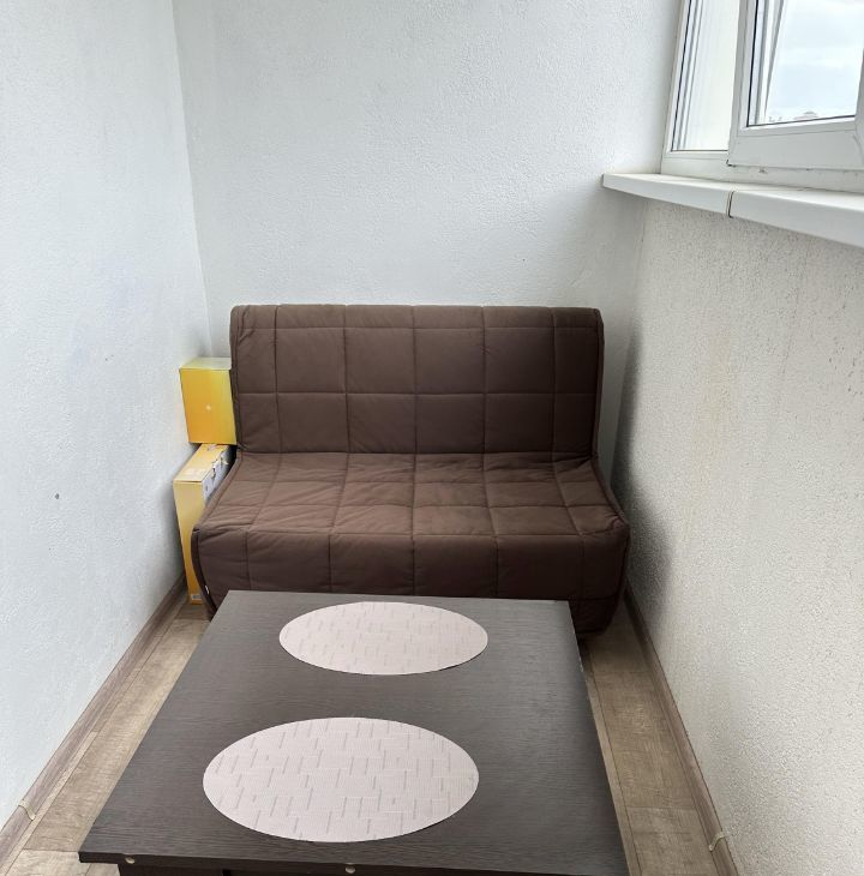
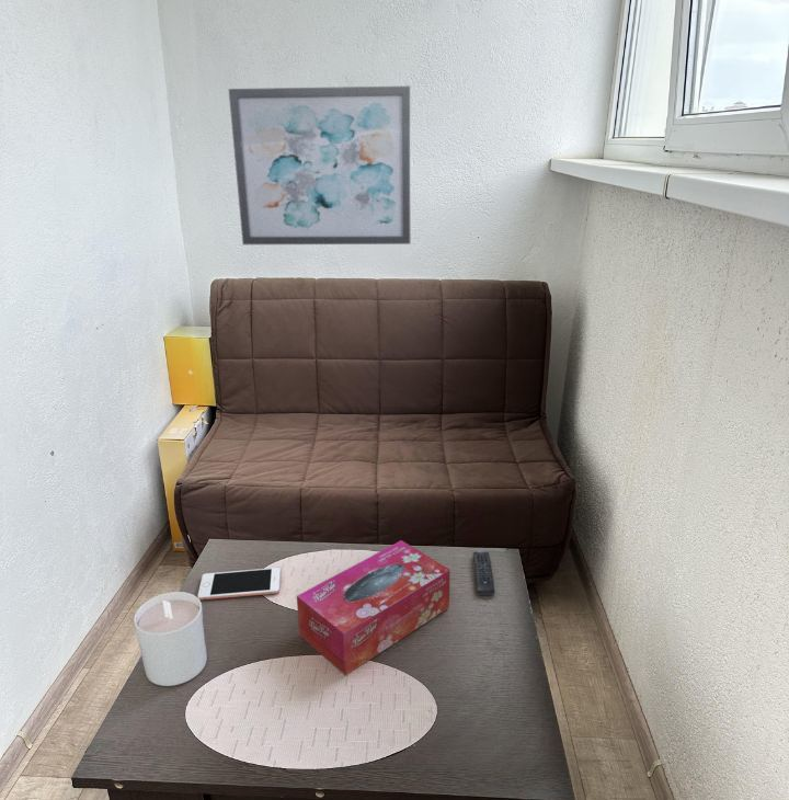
+ tissue box (376, 602)
+ candle (171, 632)
+ cell phone (240, 583)
+ wall art (322, 169)
+ remote control (482, 570)
